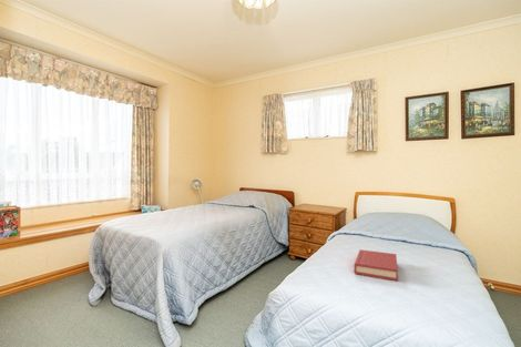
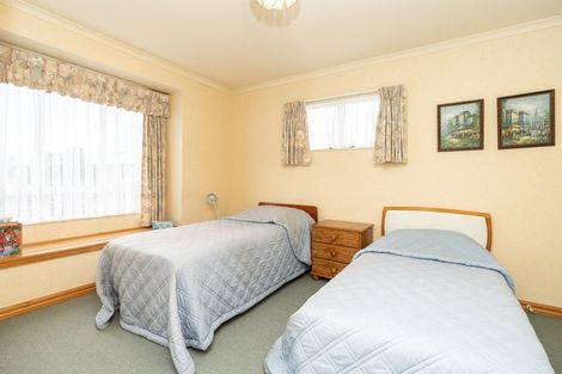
- hardback book (376, 263)
